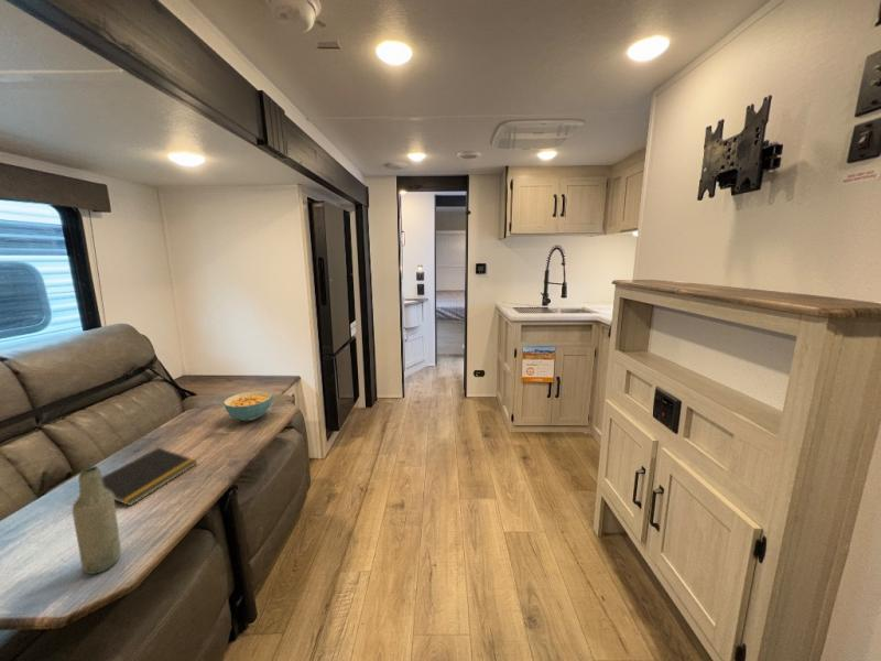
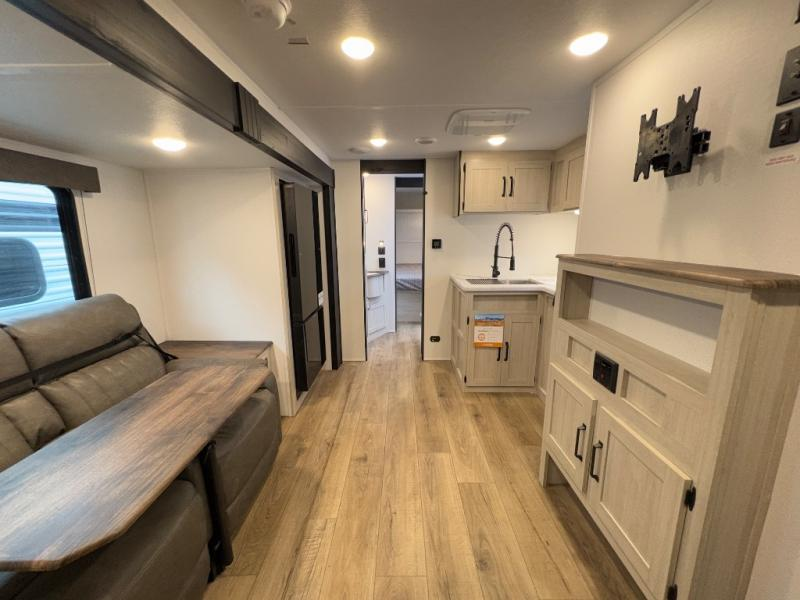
- cereal bowl (249, 408)
- bottle (95, 518)
- notepad (145, 474)
